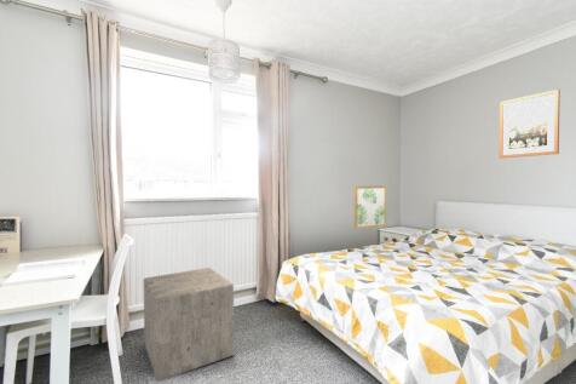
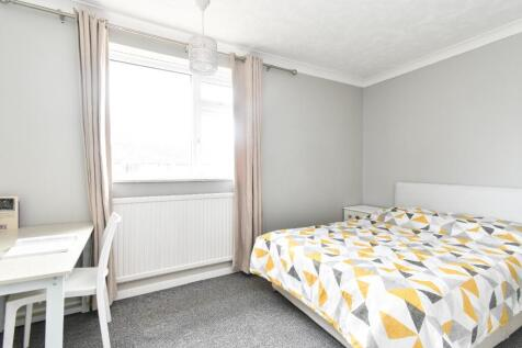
- stool (188, 315)
- wall art (370, 206)
- wall art (526, 126)
